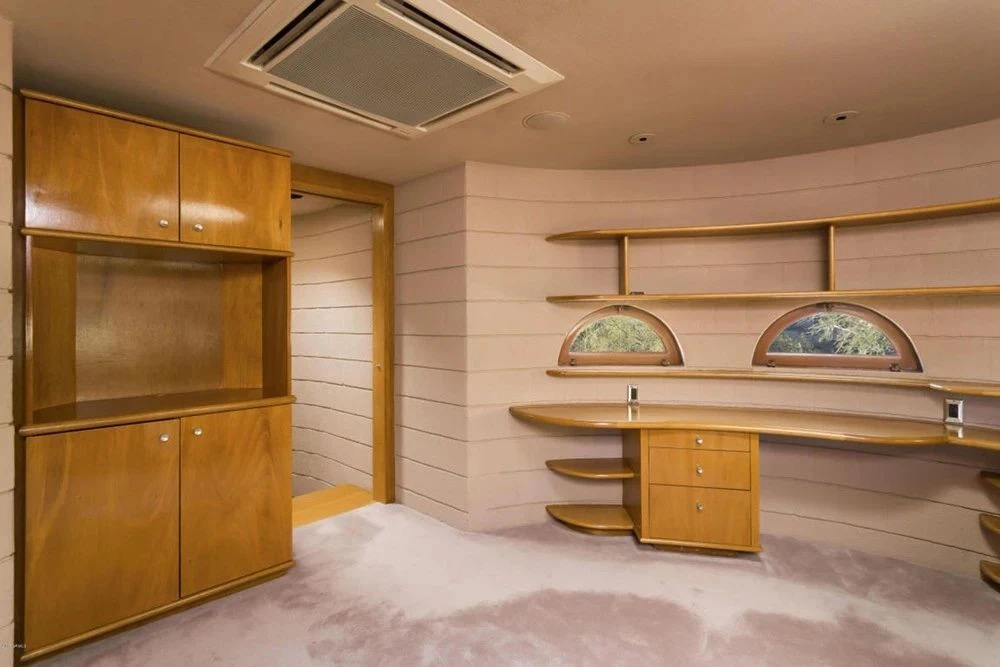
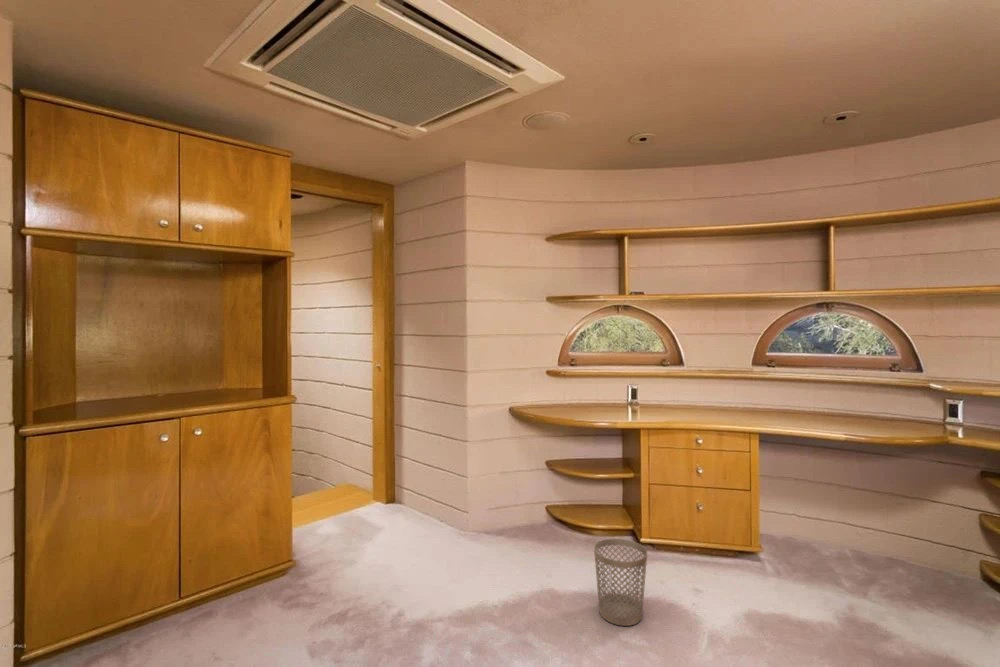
+ wastebasket (620, 581)
